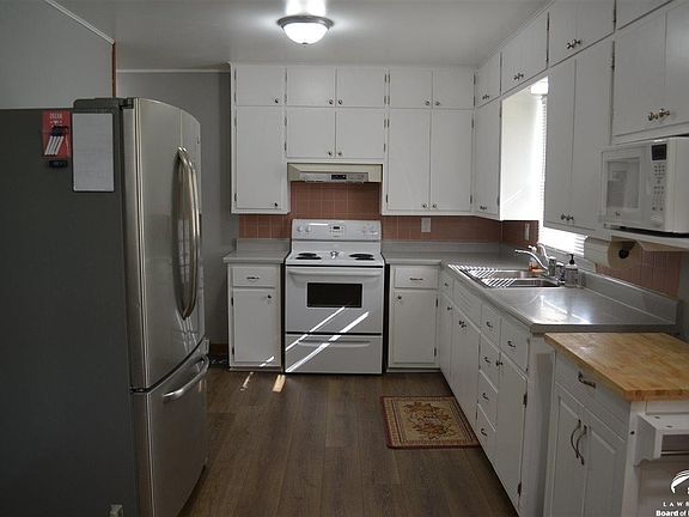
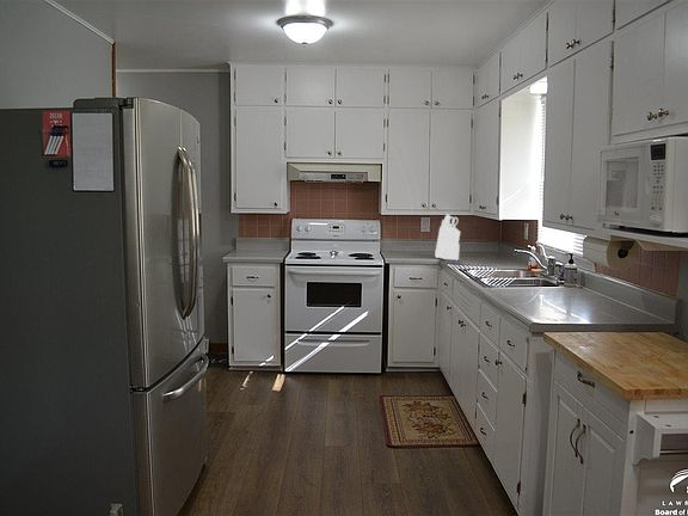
+ knife block (447, 236)
